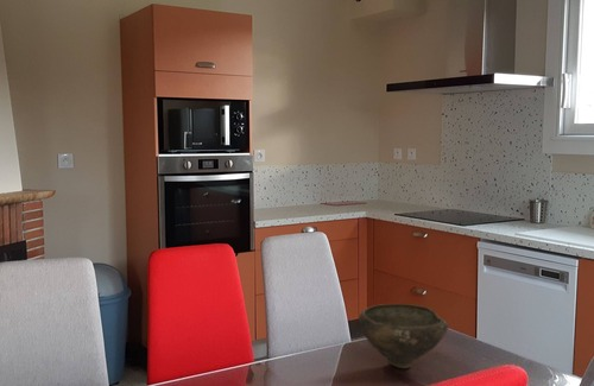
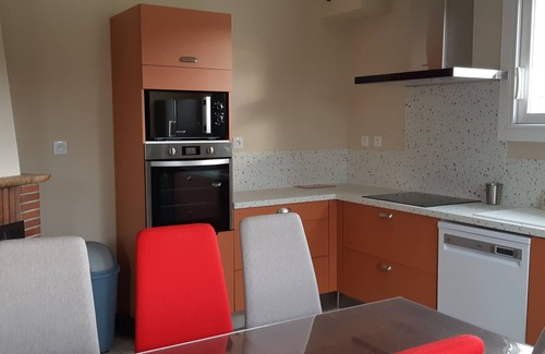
- bowl (402, 340)
